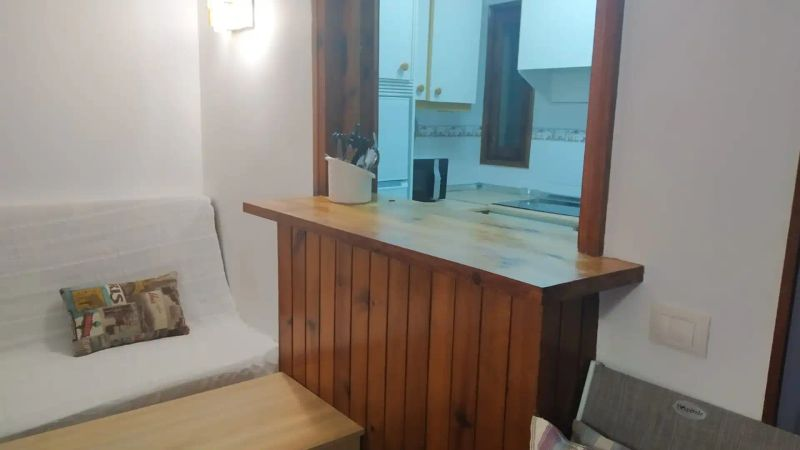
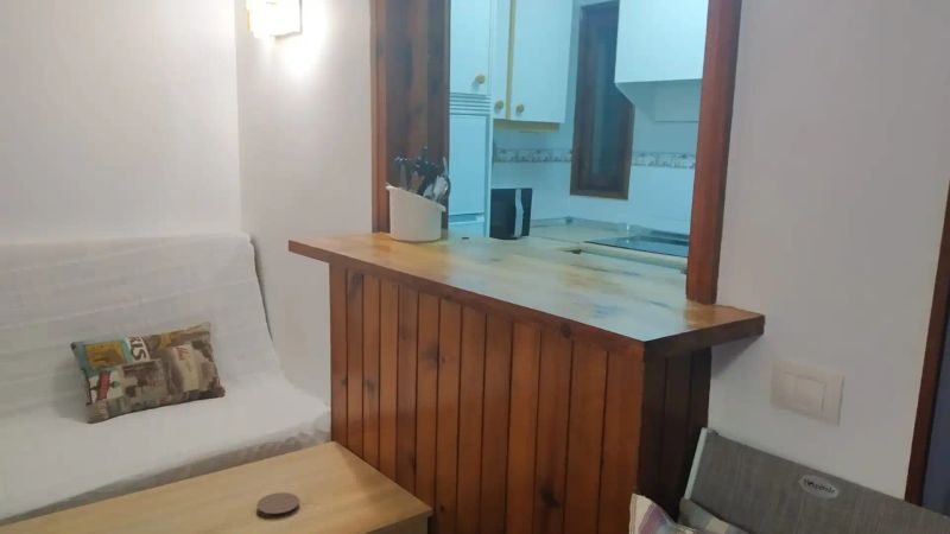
+ coaster (278, 504)
